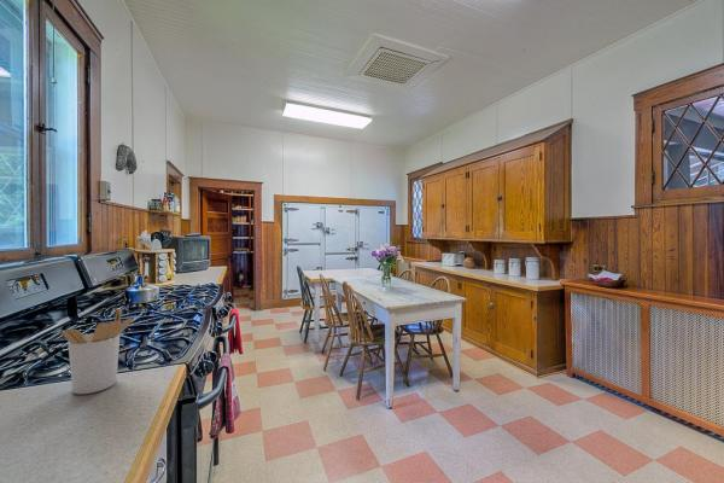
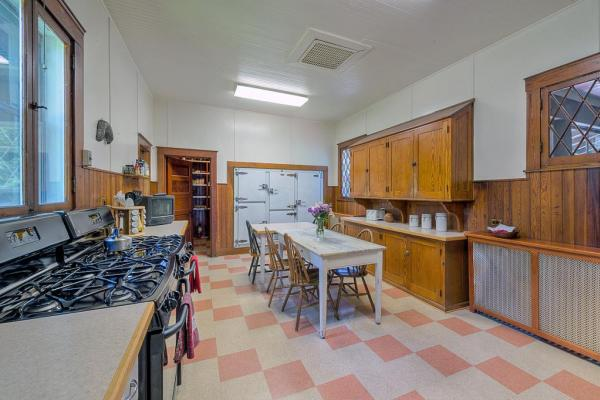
- utensil holder (101, 350)
